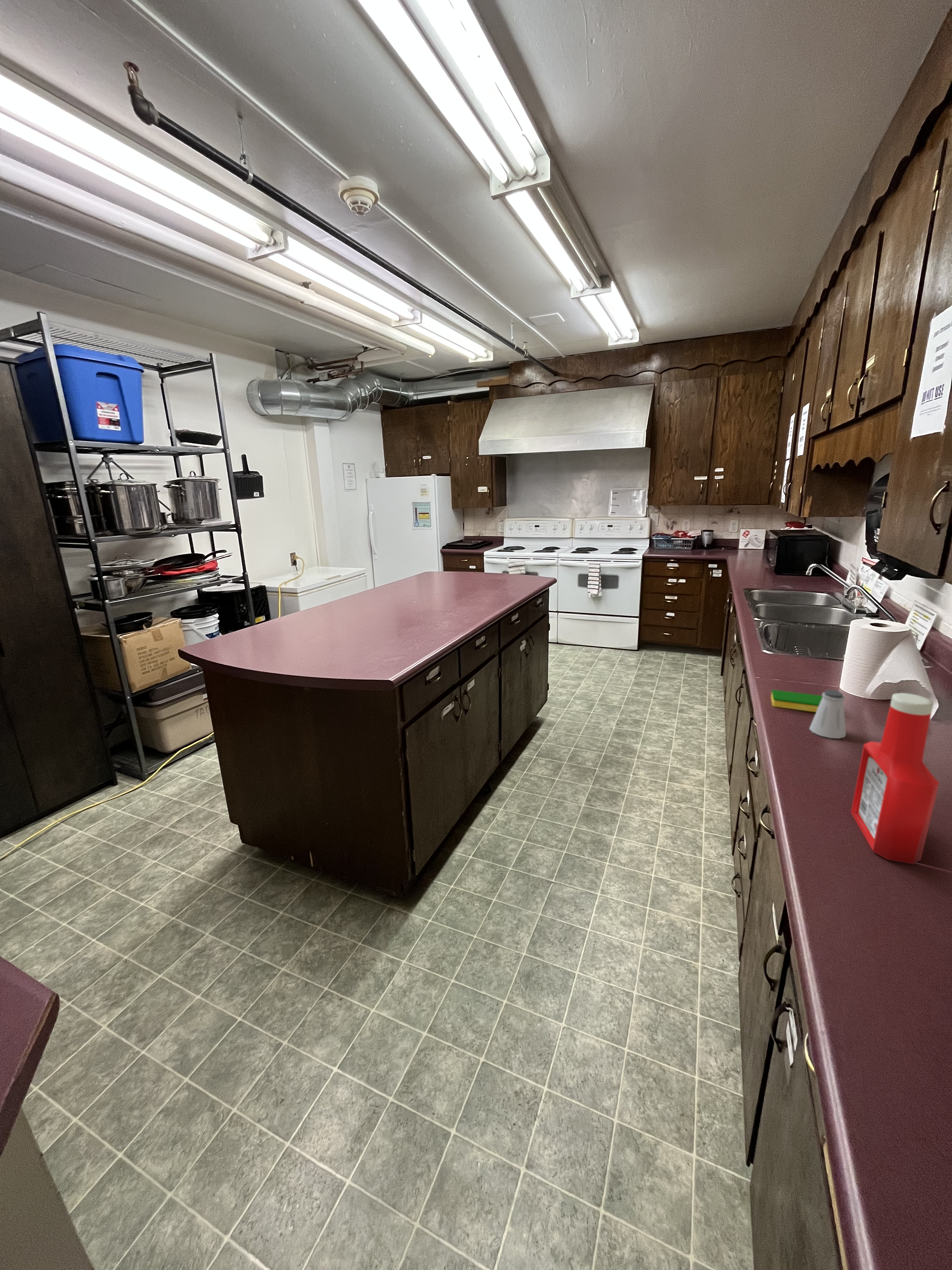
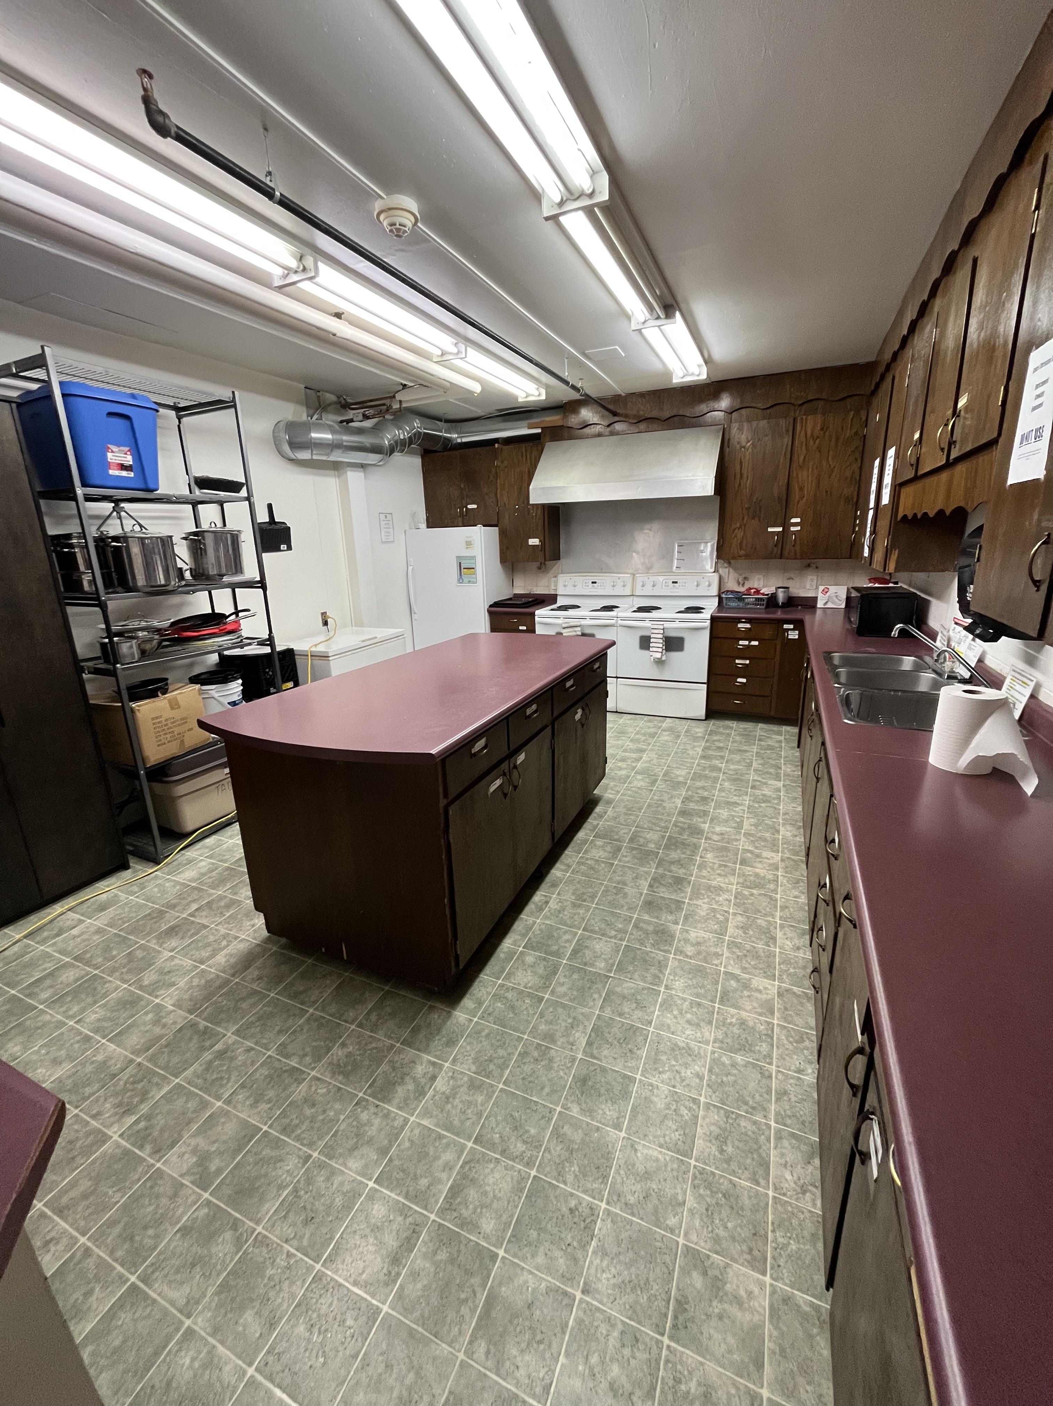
- soap bottle (897, 769)
- dish sponge (802, 701)
- saltshaker (830, 712)
